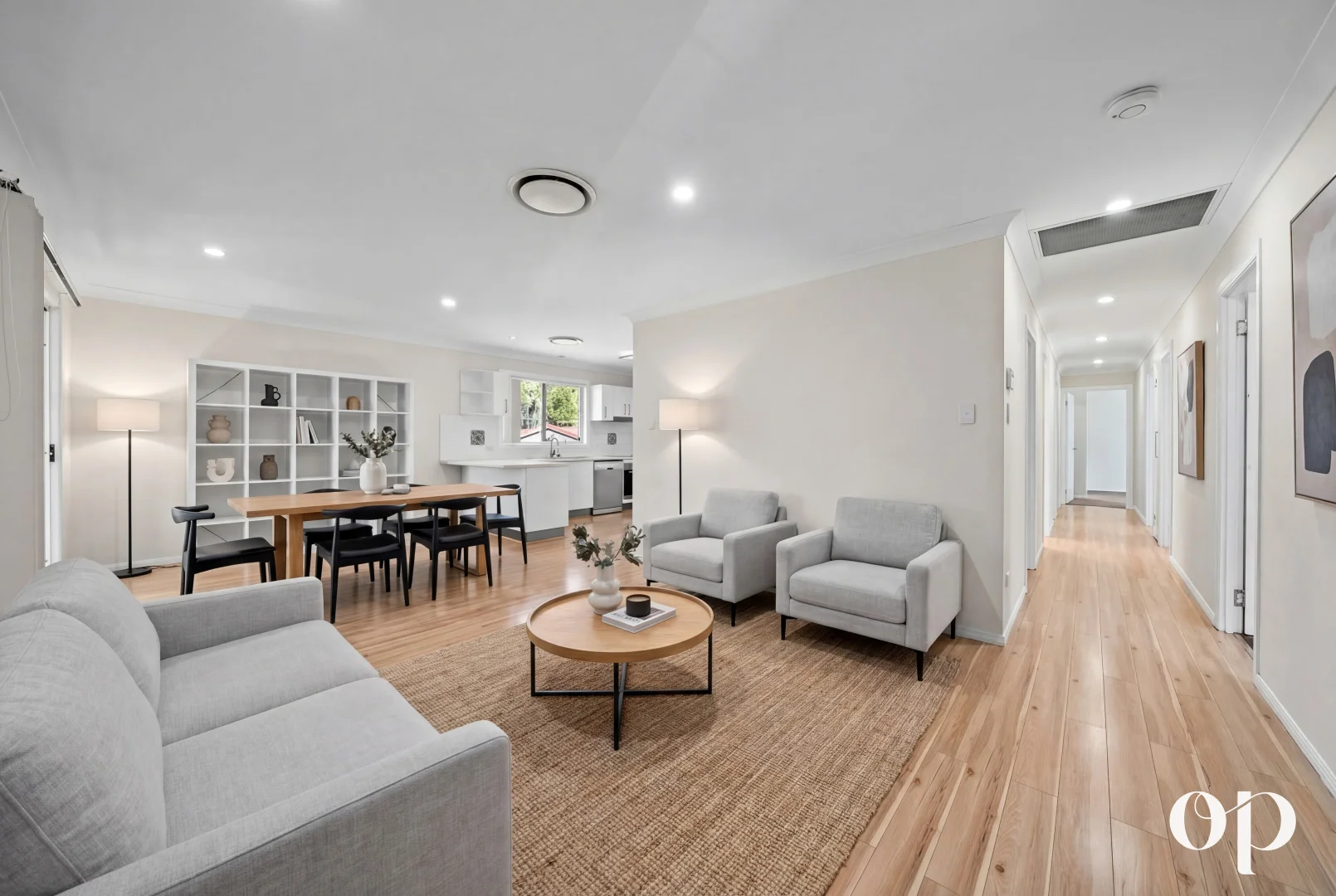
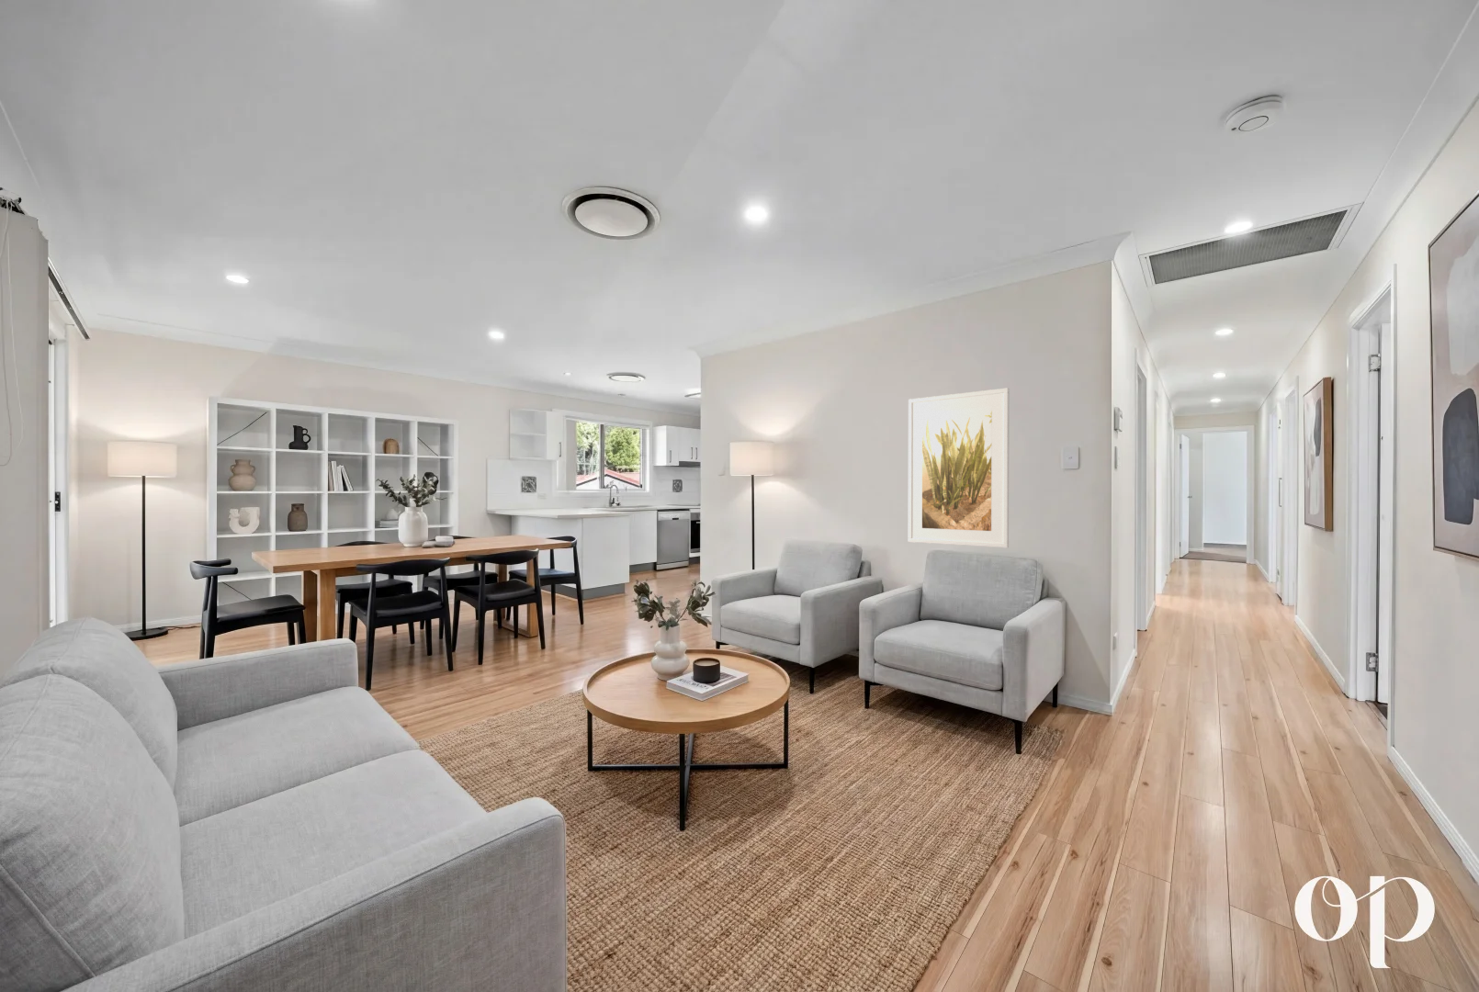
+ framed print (955, 469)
